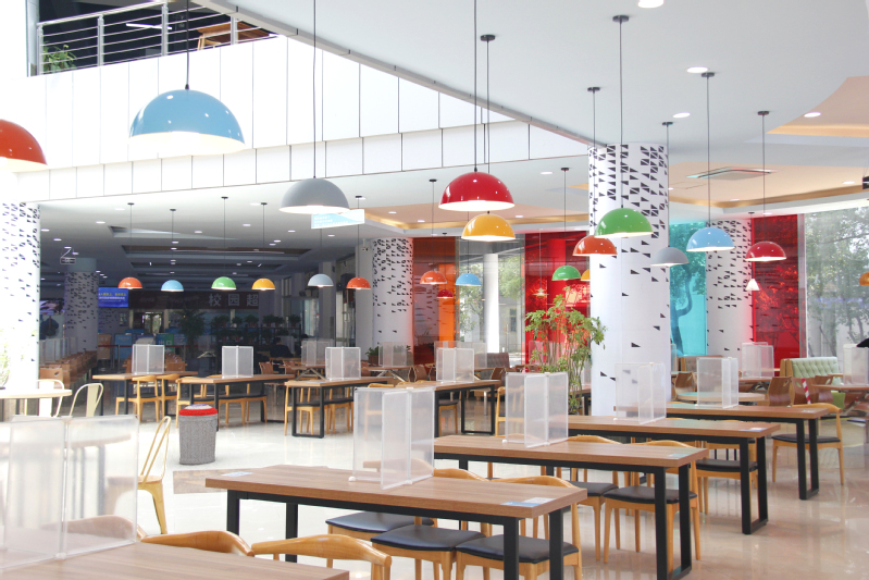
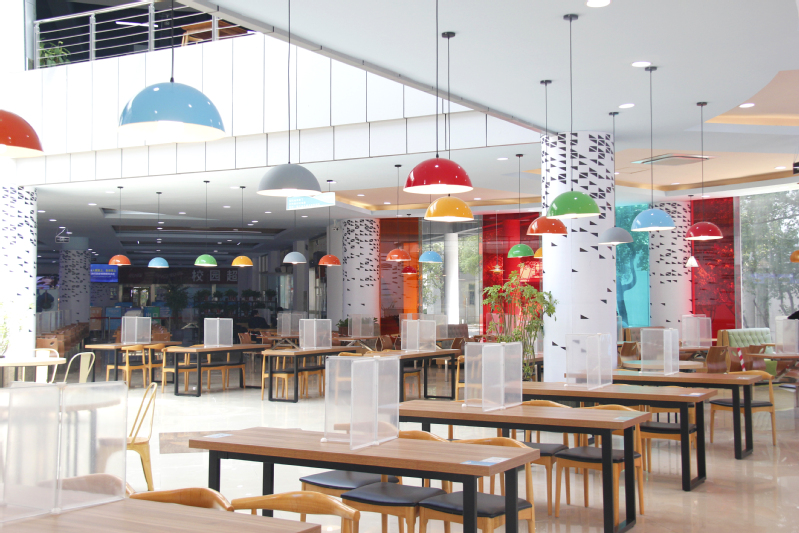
- trash can (197, 432)
